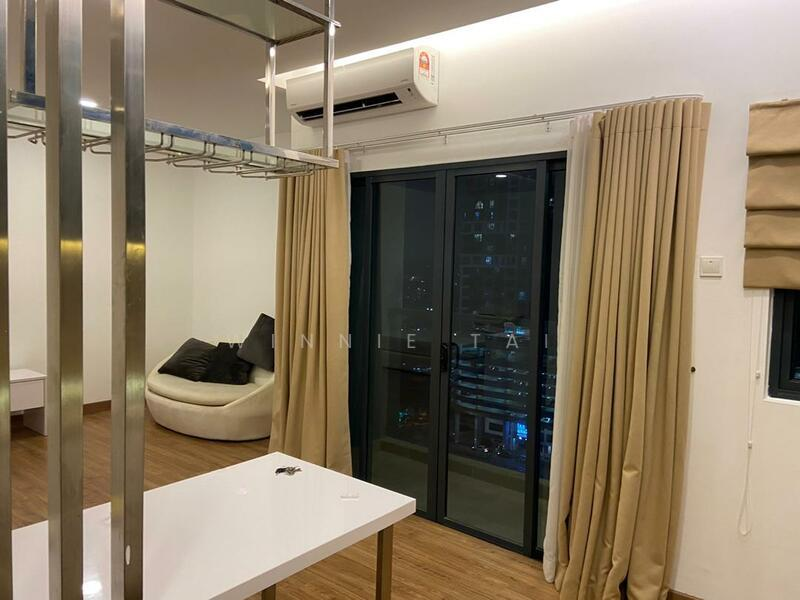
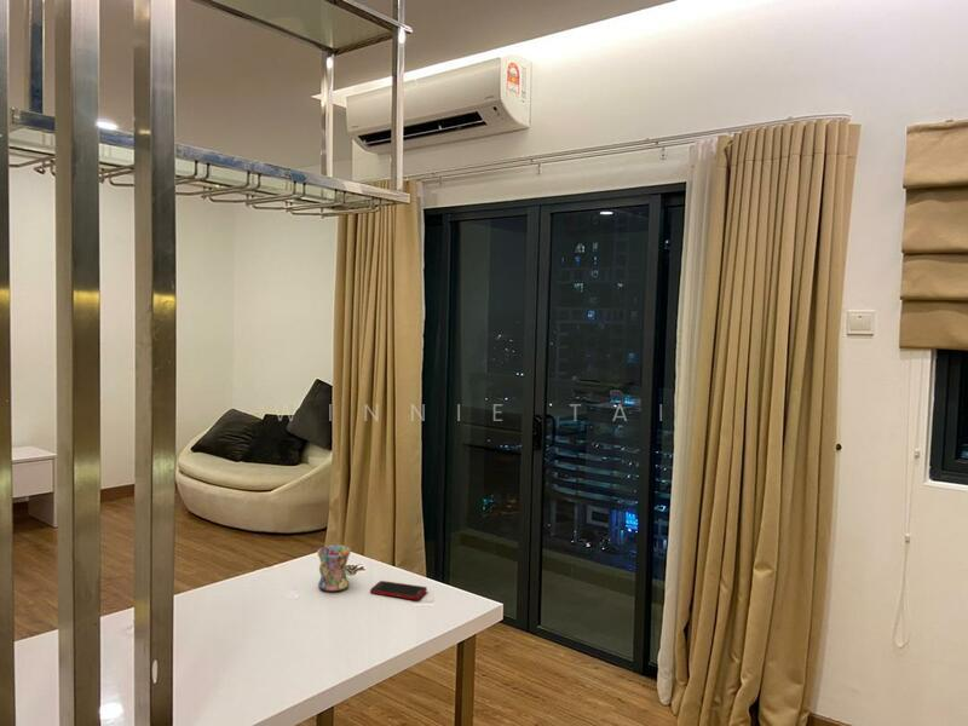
+ mug (330, 570)
+ cell phone (398, 589)
